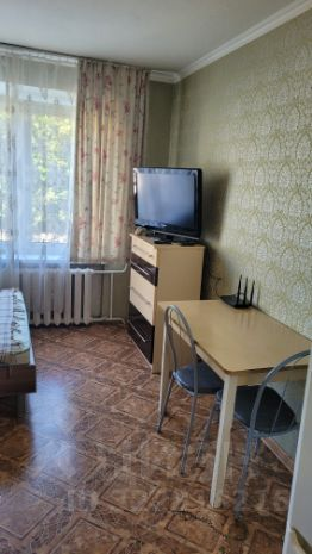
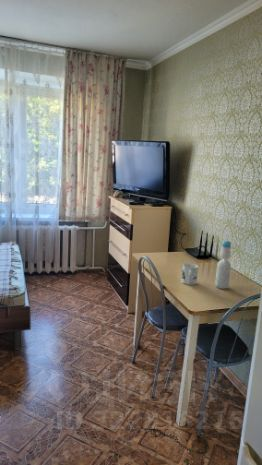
+ mug (189, 274)
+ bottle (224, 264)
